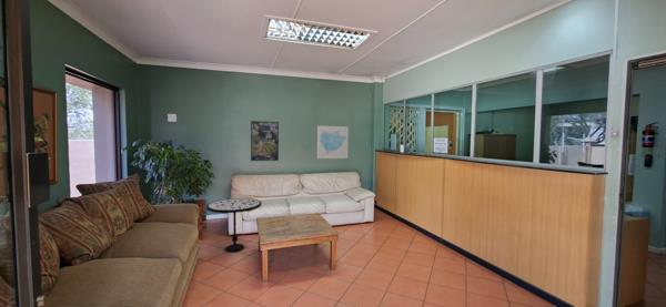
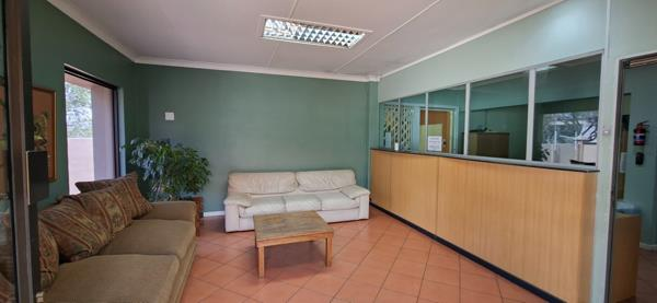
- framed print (264, 141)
- wall art (332, 142)
- side table (234, 226)
